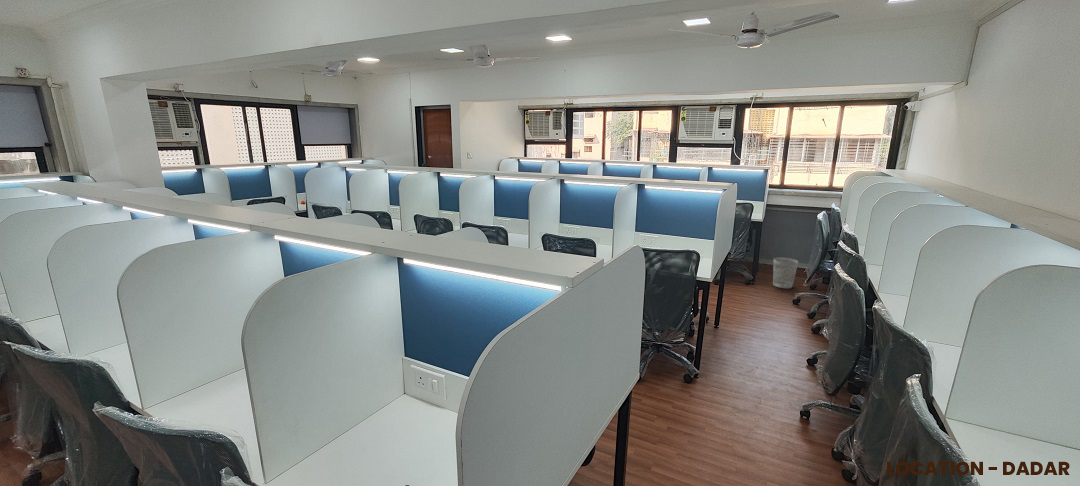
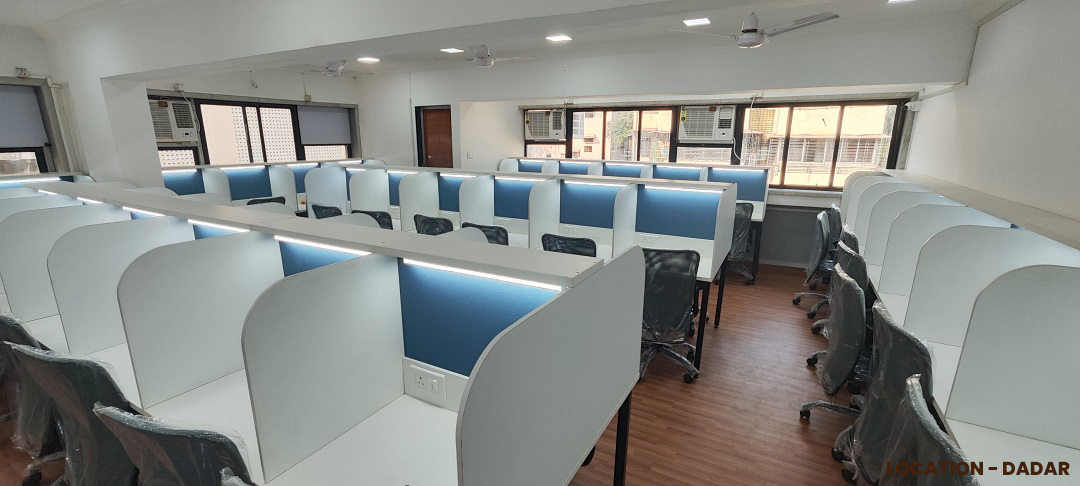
- wastebasket (784, 273)
